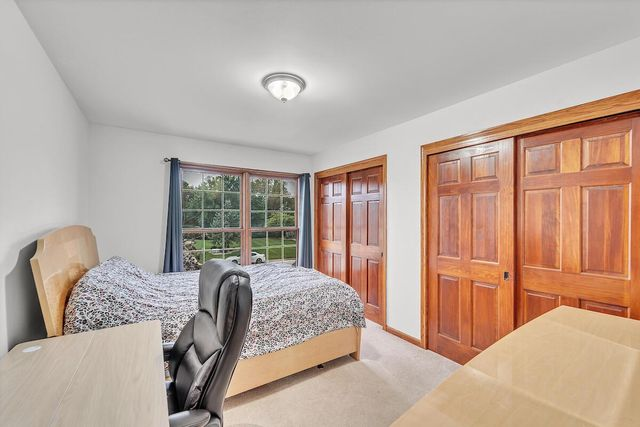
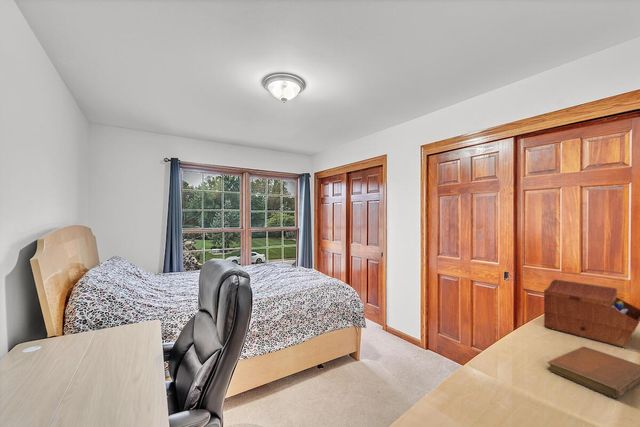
+ notebook (598, 369)
+ sewing box (591, 310)
